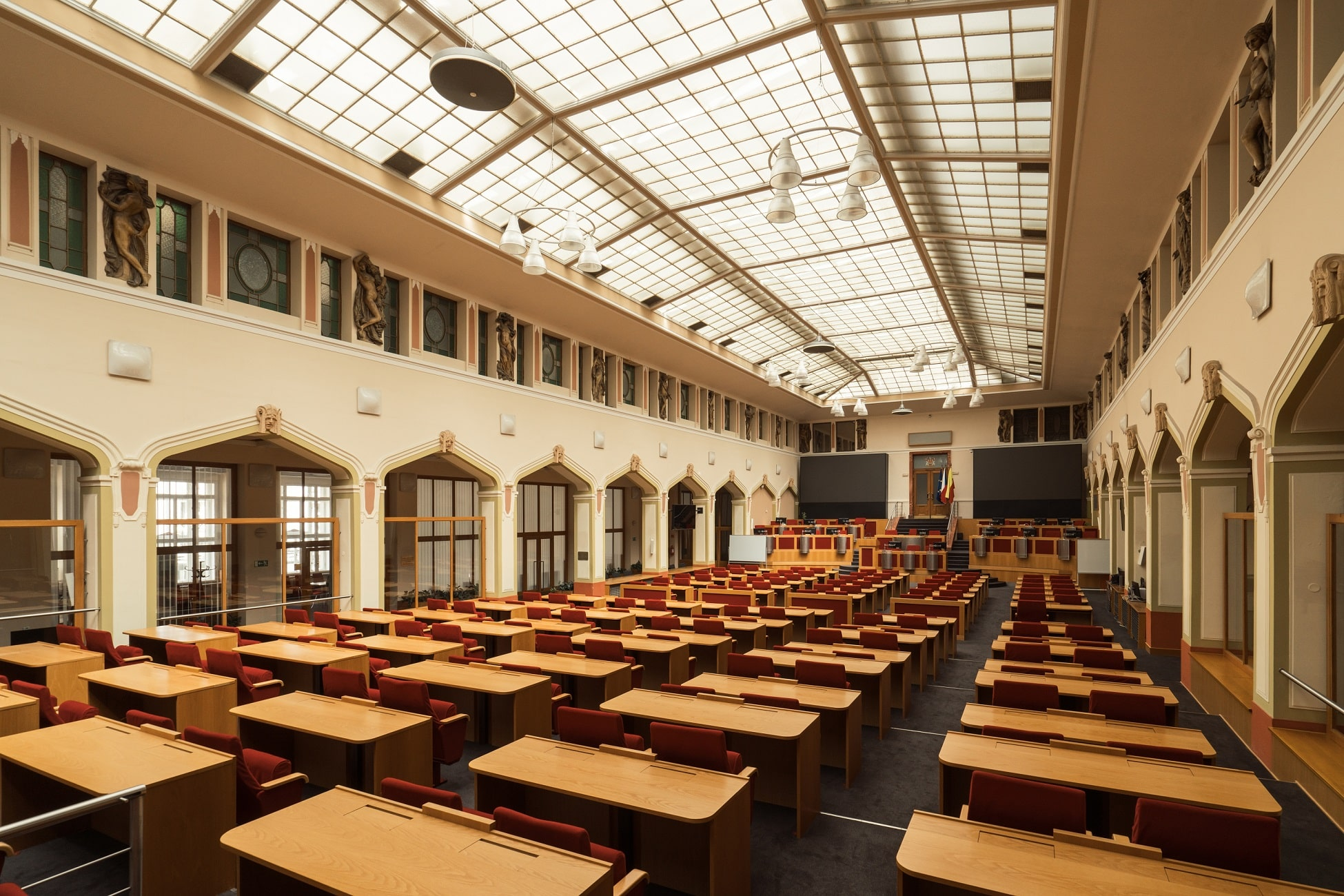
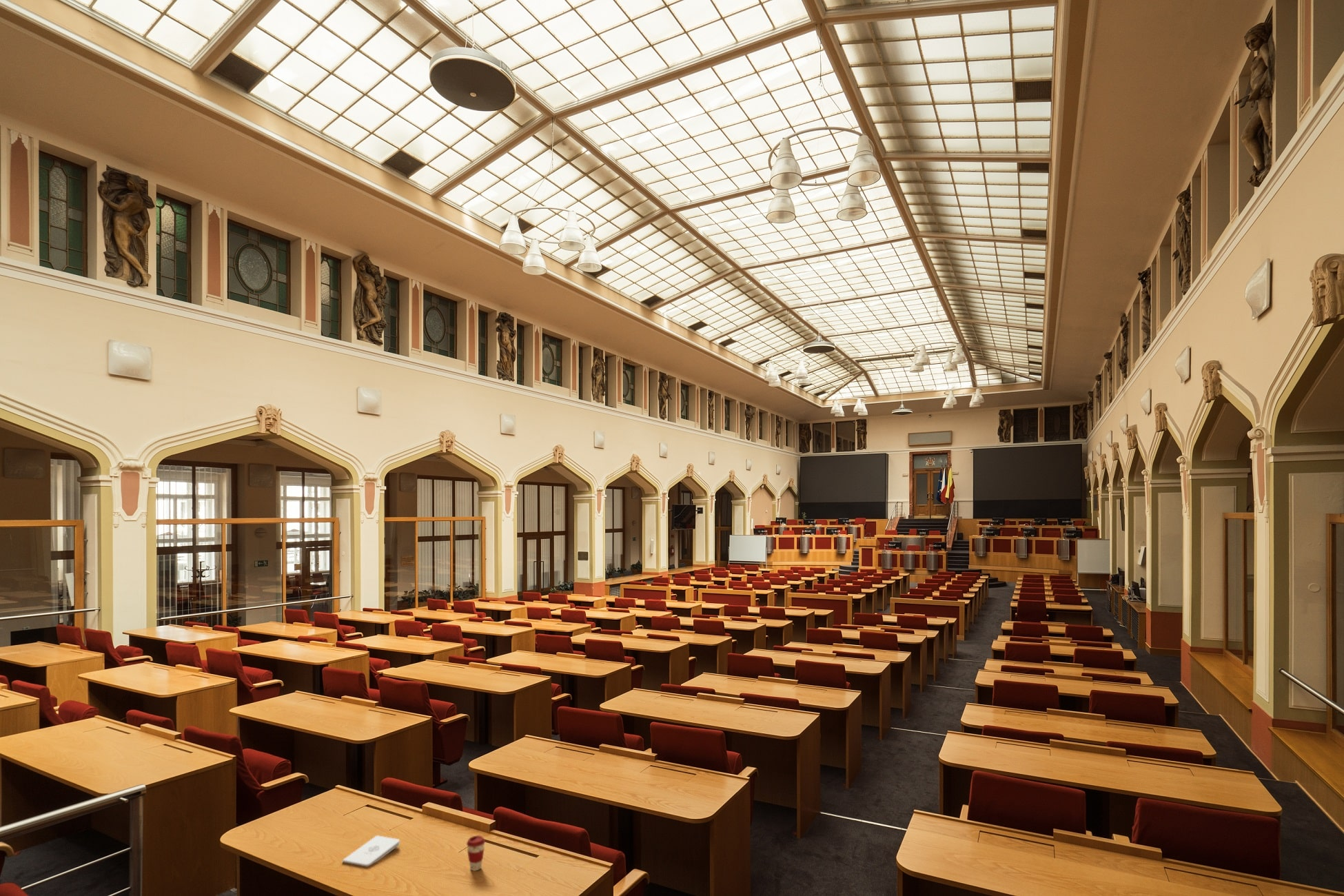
+ coffee cup (476, 853)
+ notepad (372, 851)
